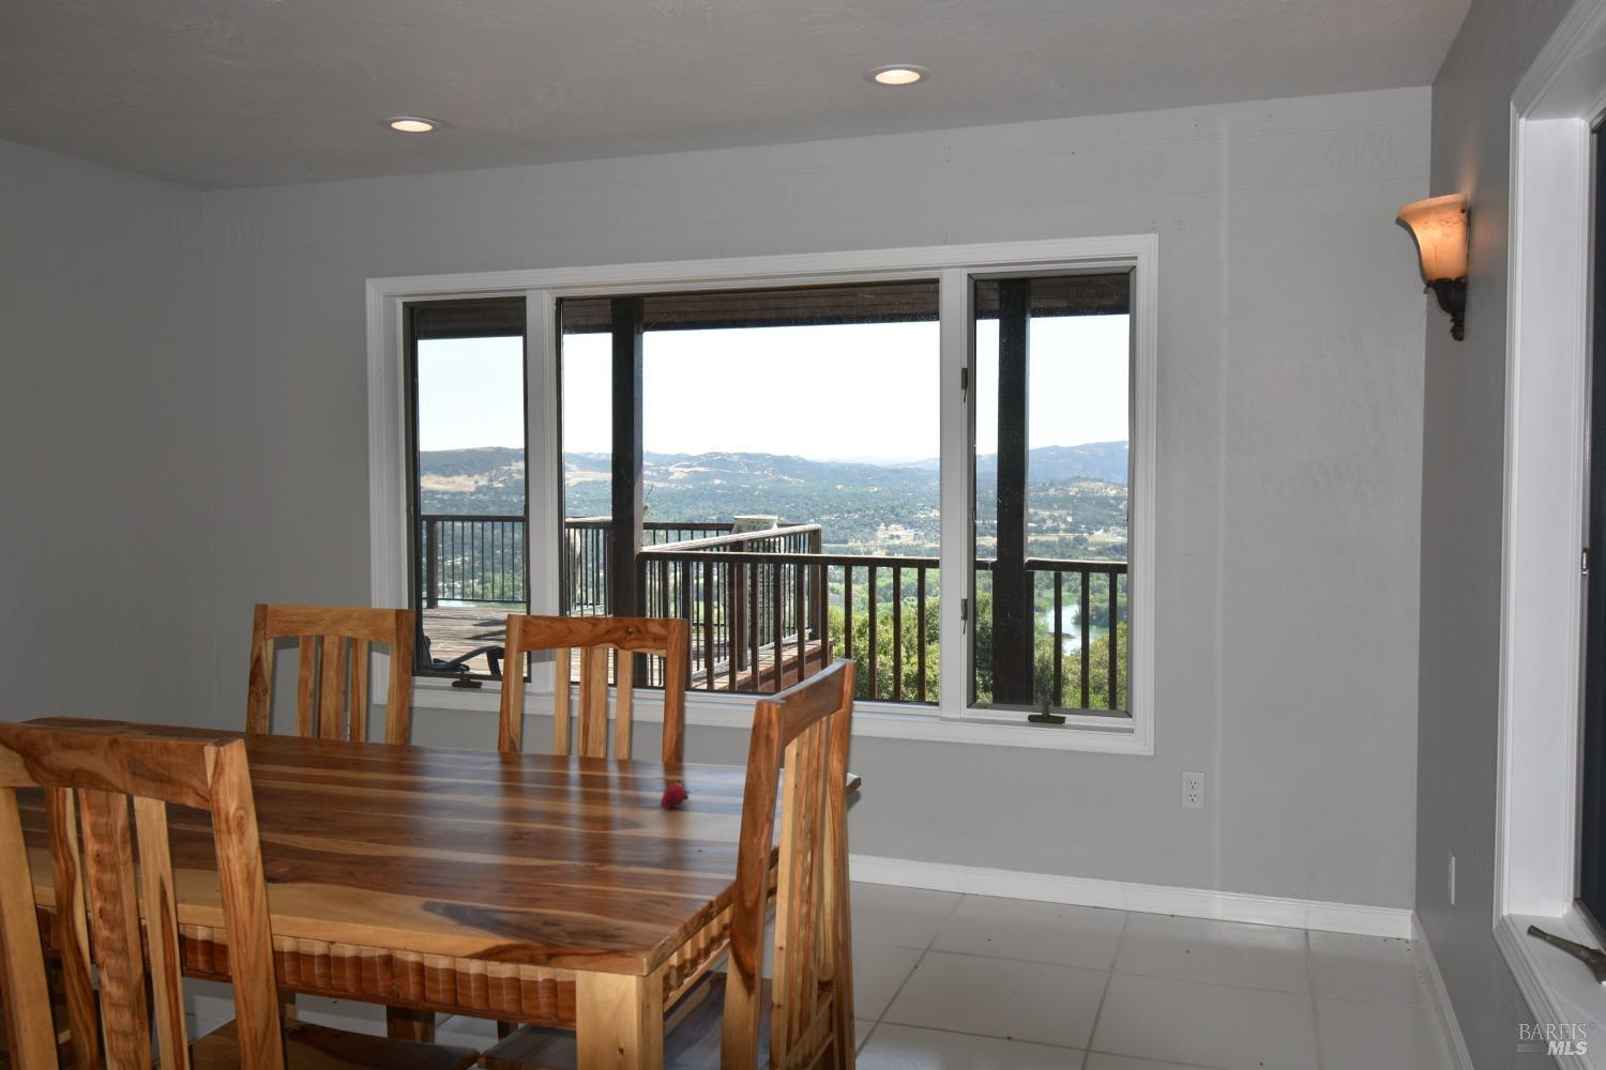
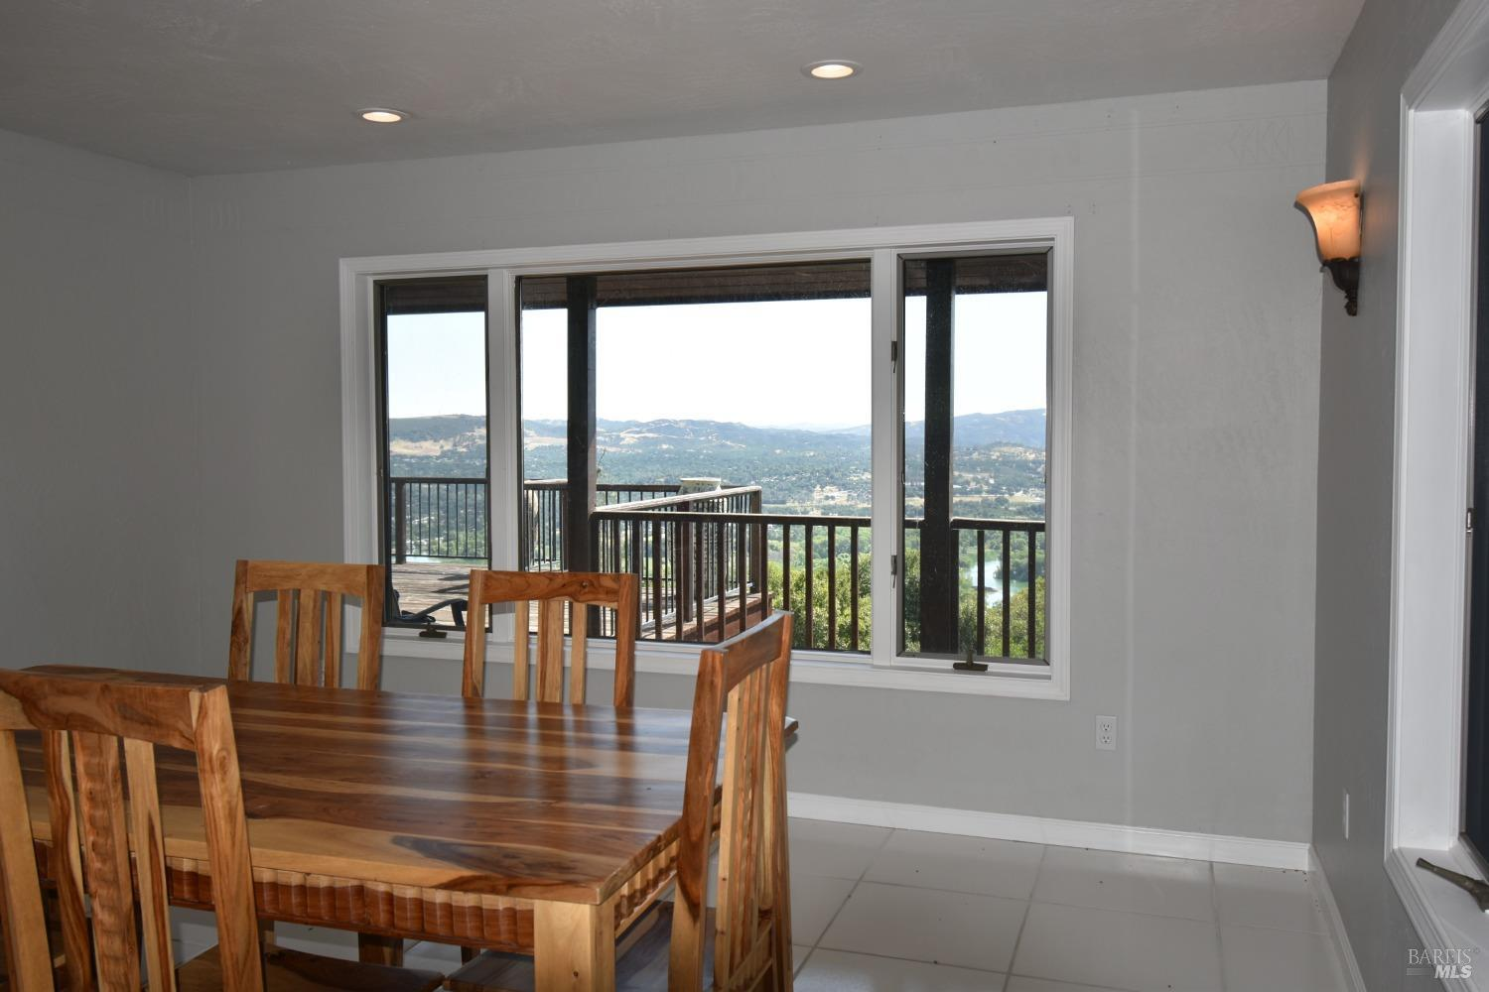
- fruit (673, 793)
